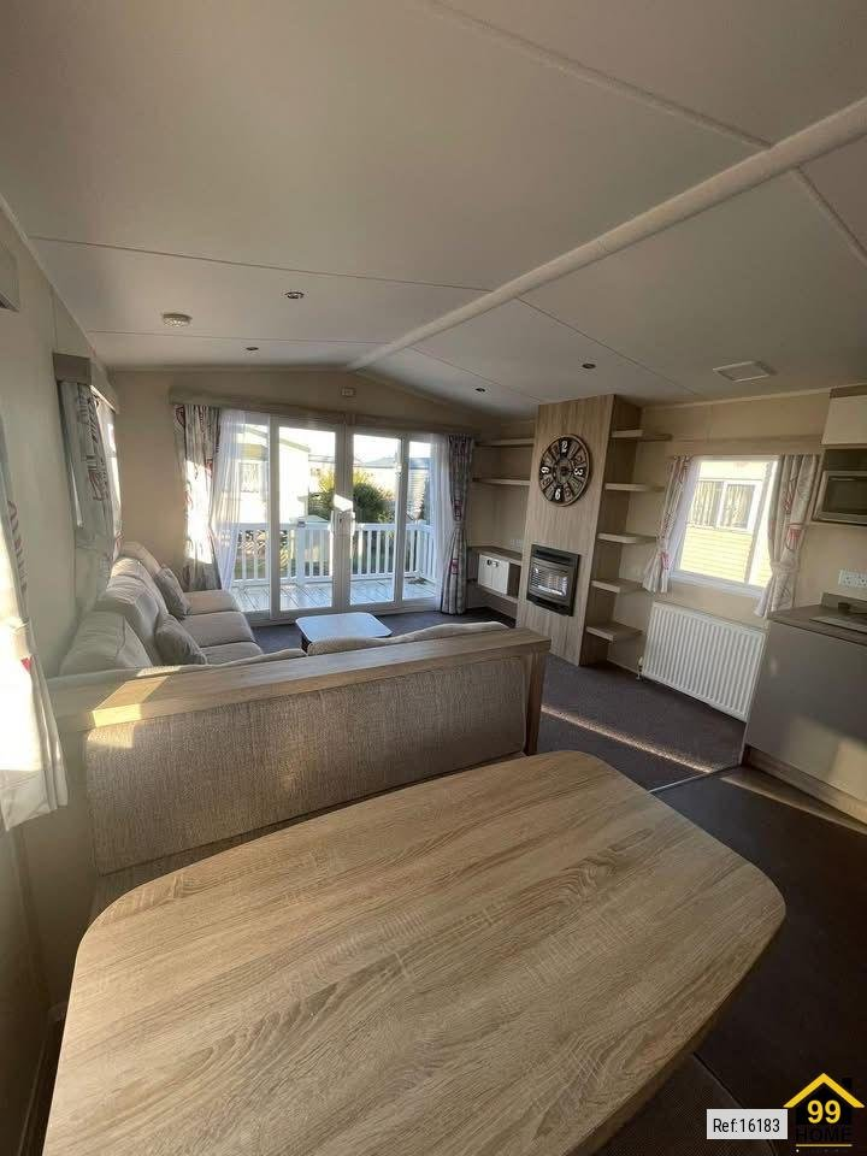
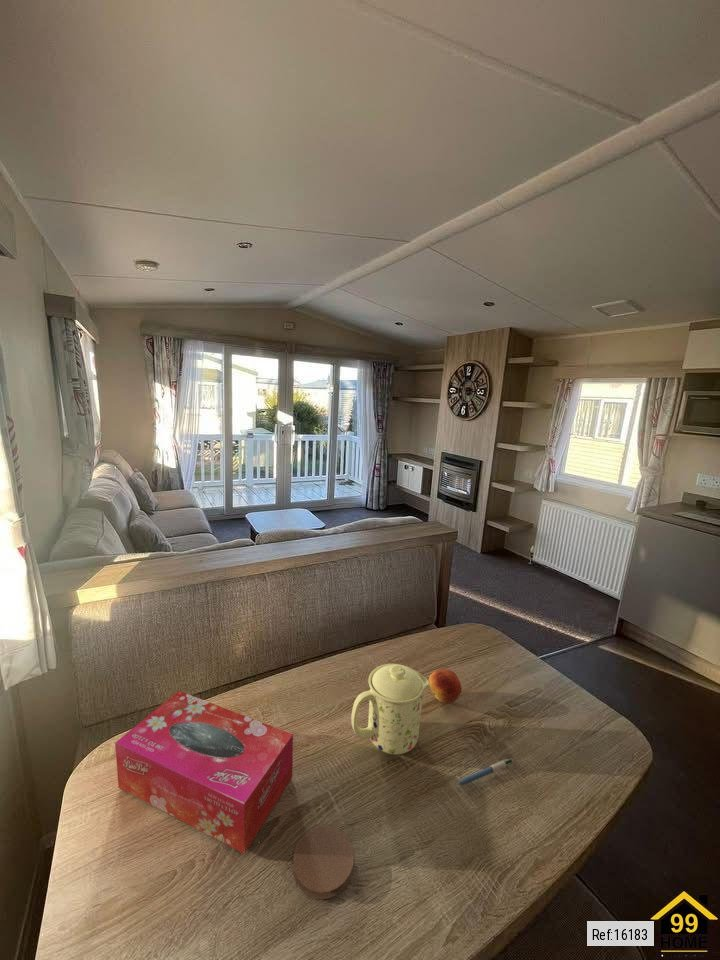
+ mug (390, 706)
+ pen (486, 770)
+ tissue box (206, 760)
+ fruit (444, 685)
+ coaster (323, 859)
